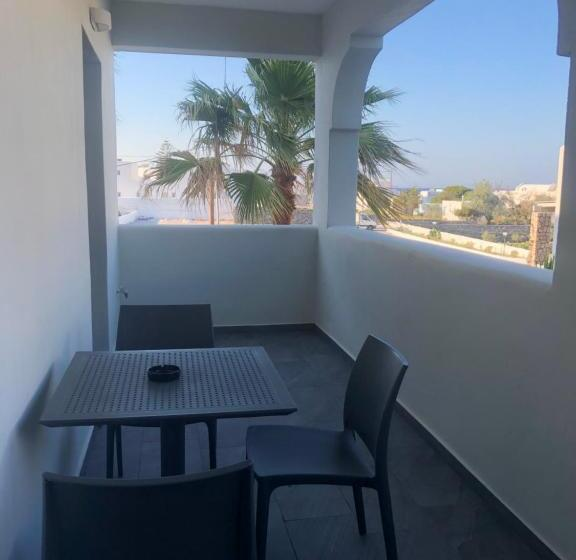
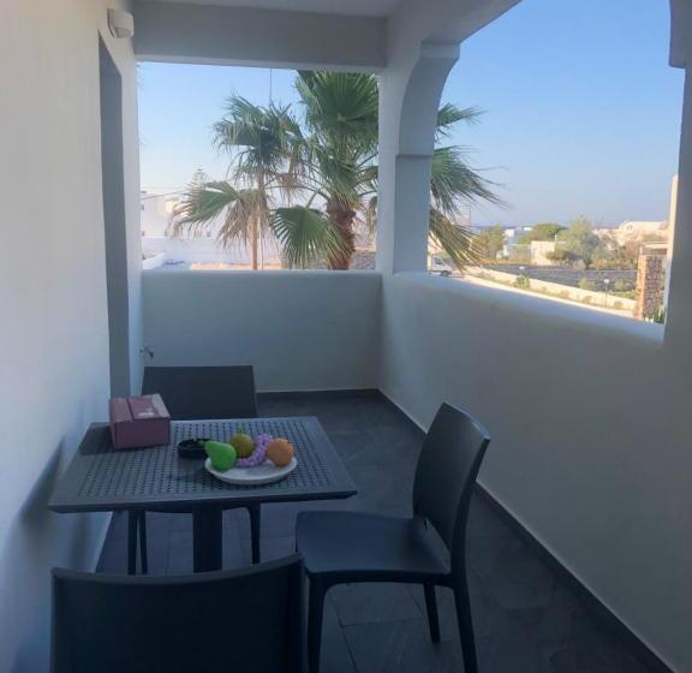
+ fruit bowl (247, 453)
+ tissue box (138, 419)
